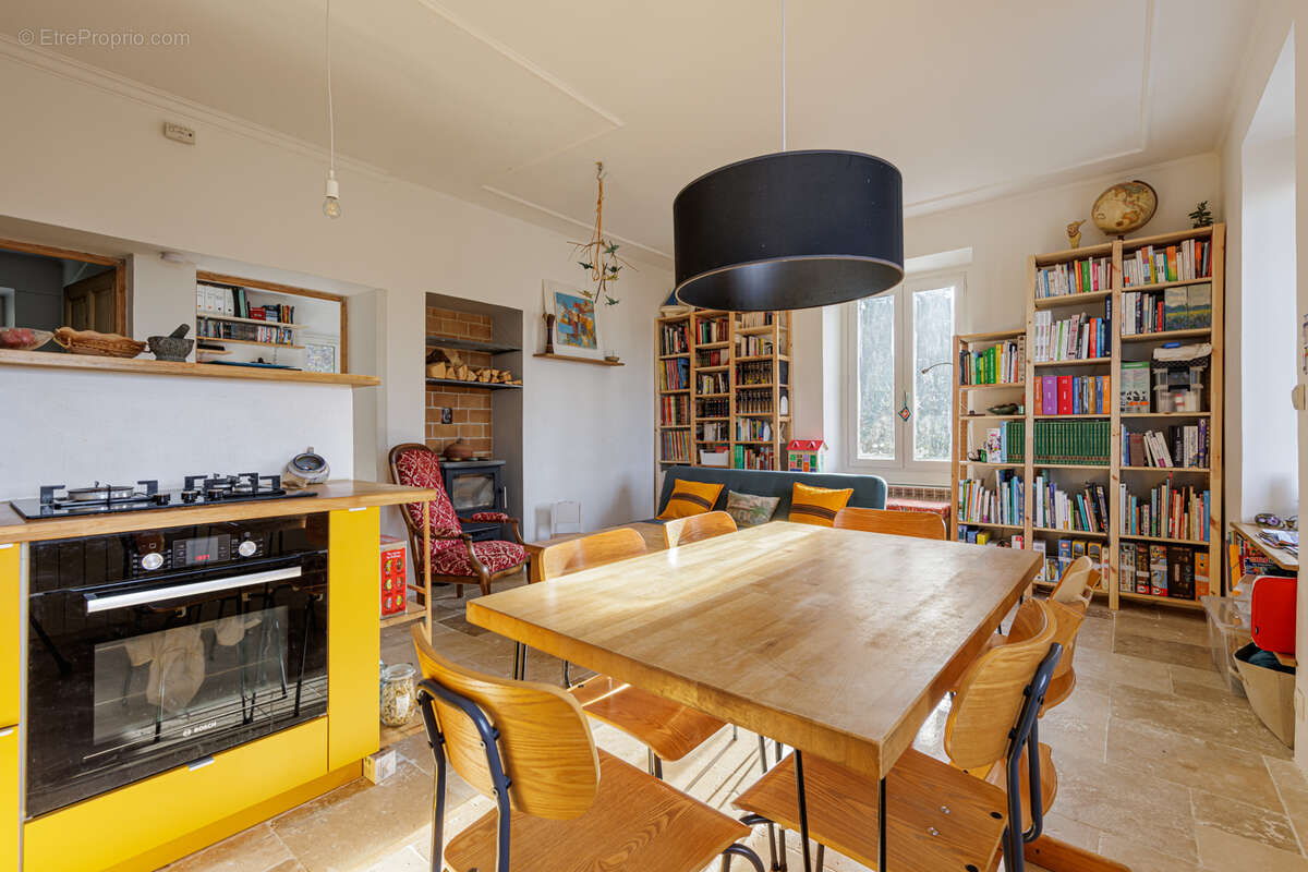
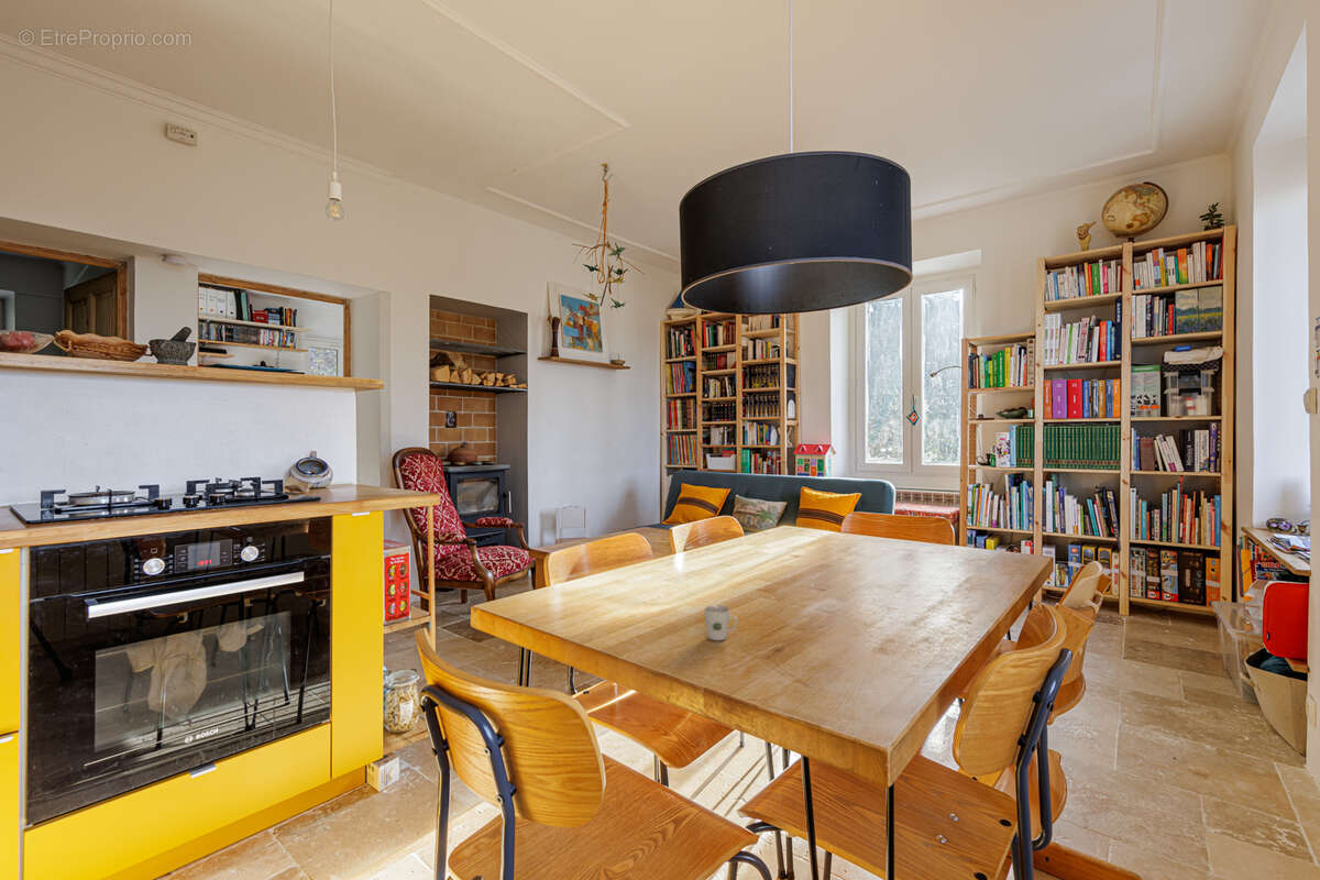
+ cup (721, 613)
